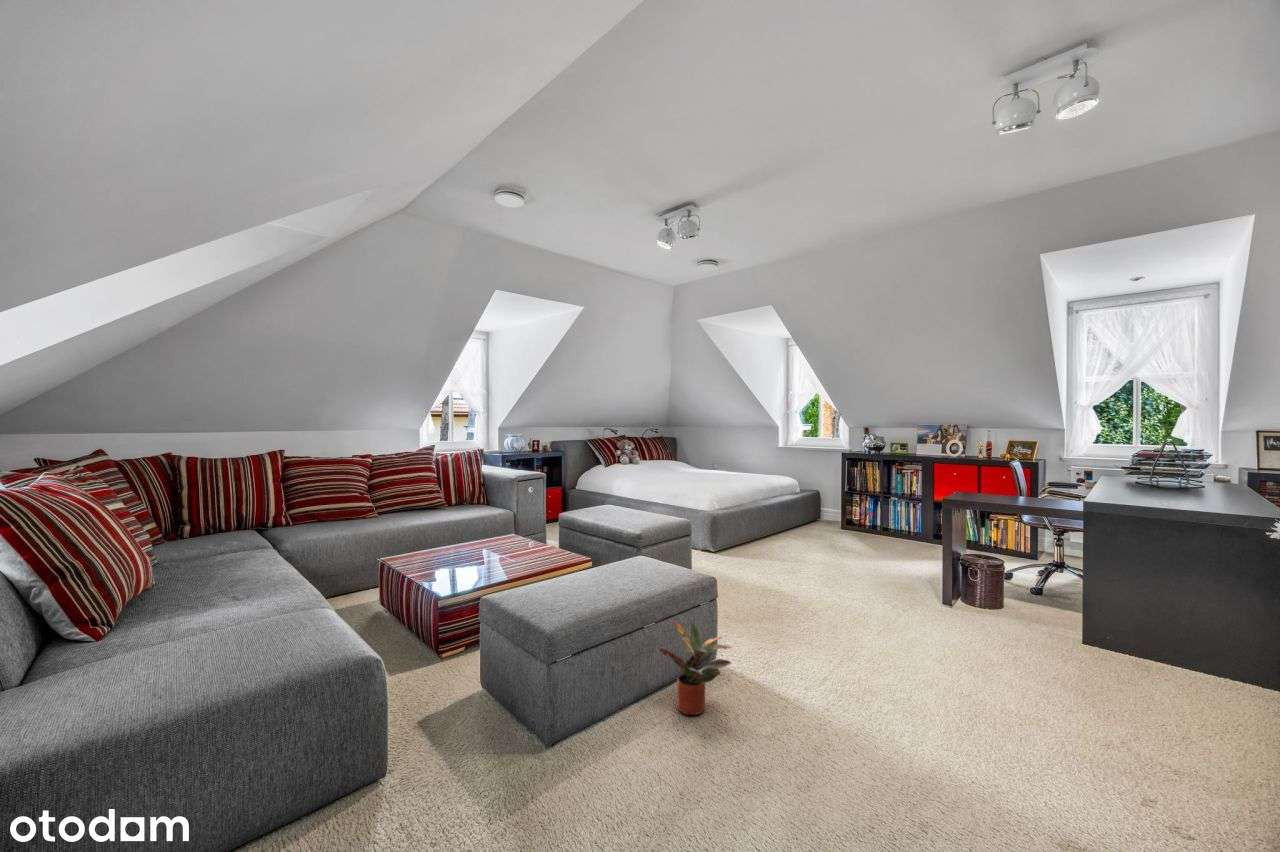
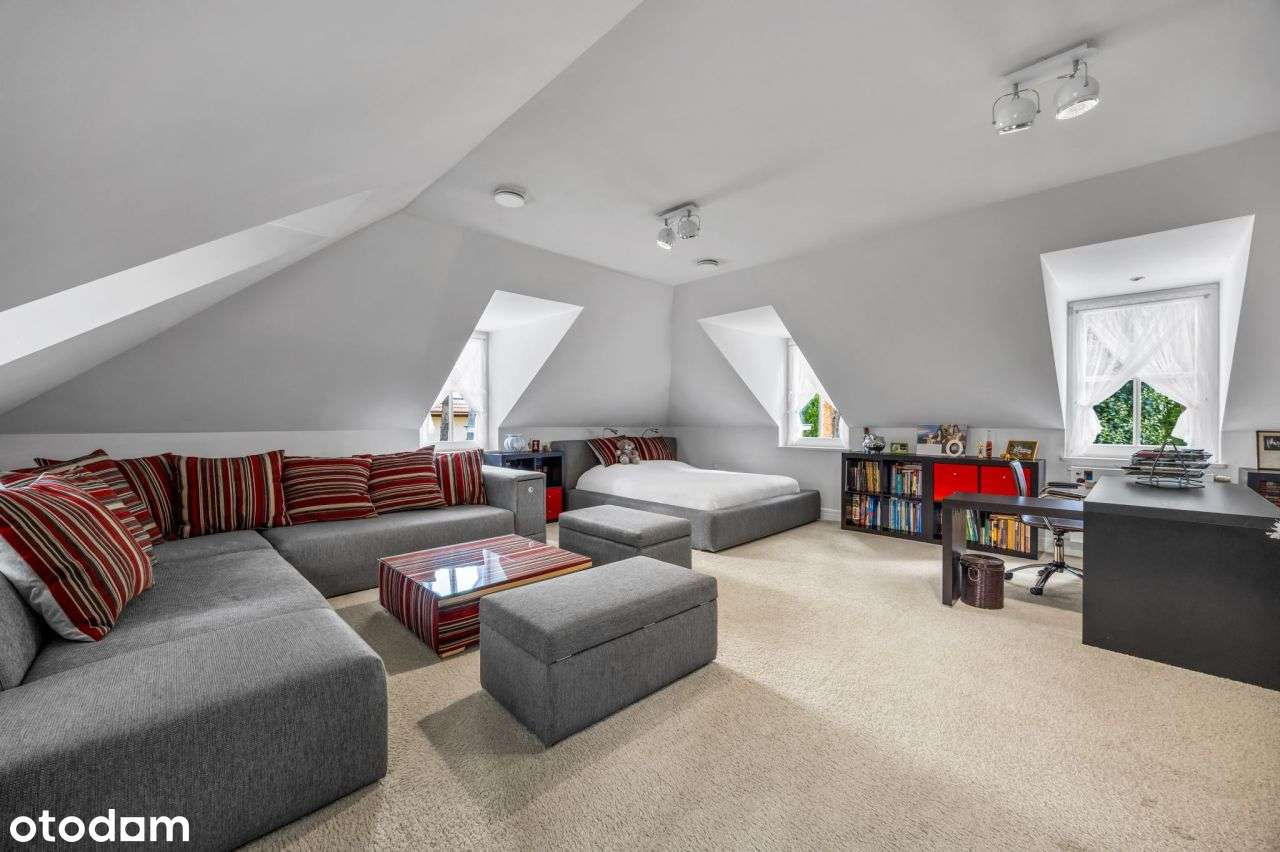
- potted plant (699, 665)
